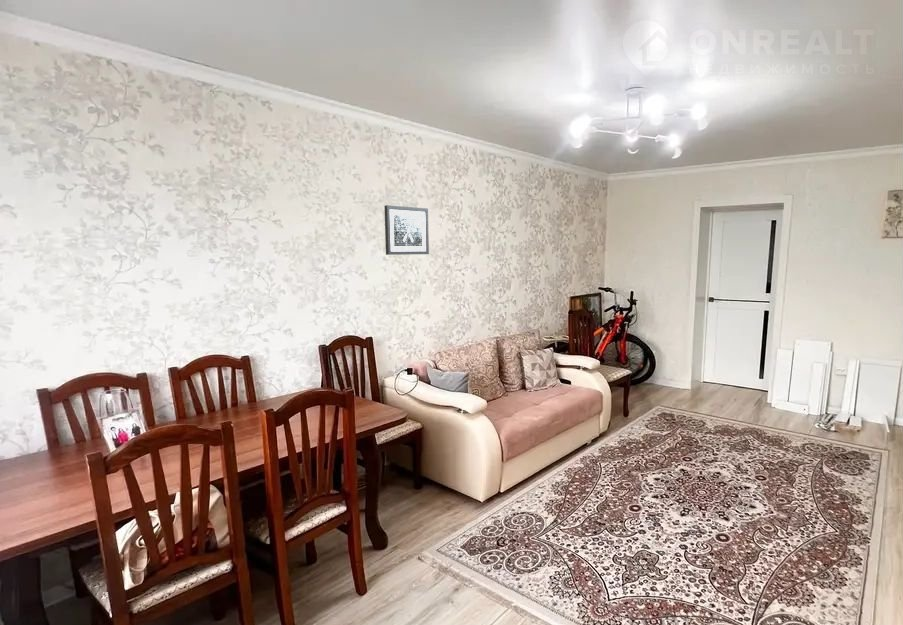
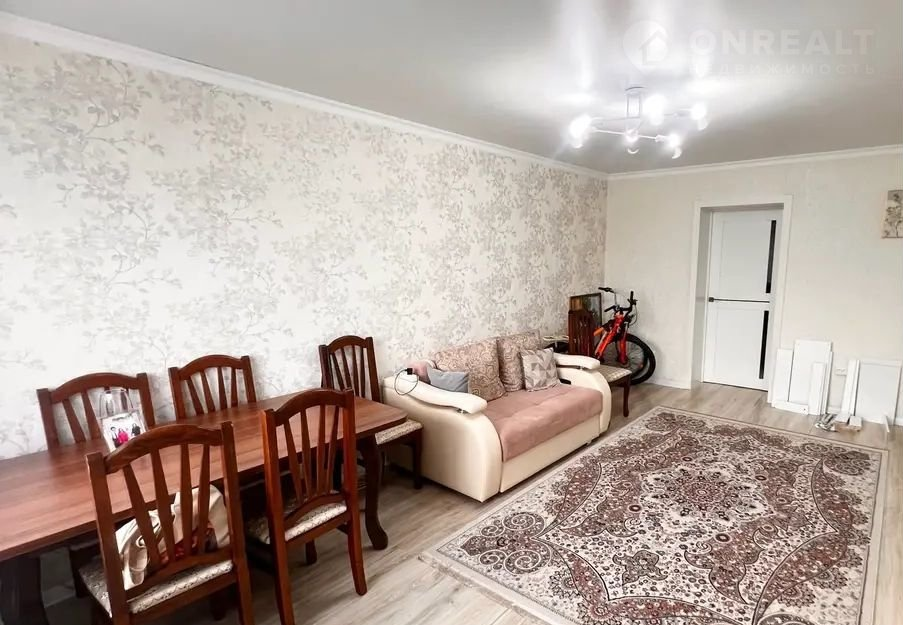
- wall art (407, 230)
